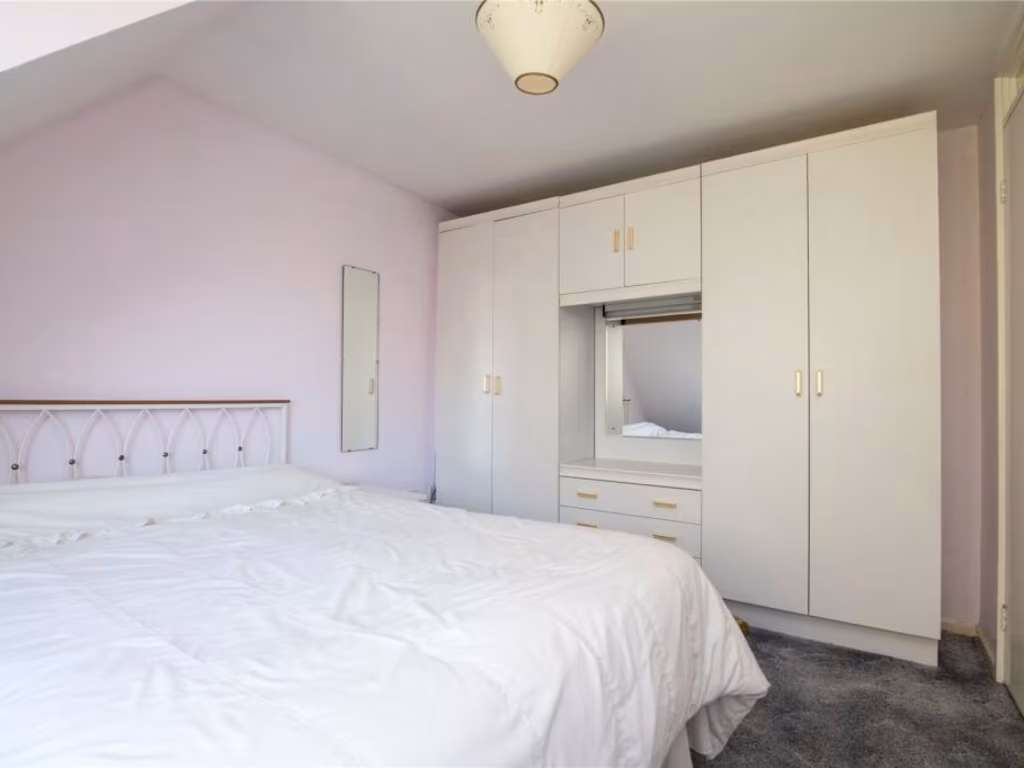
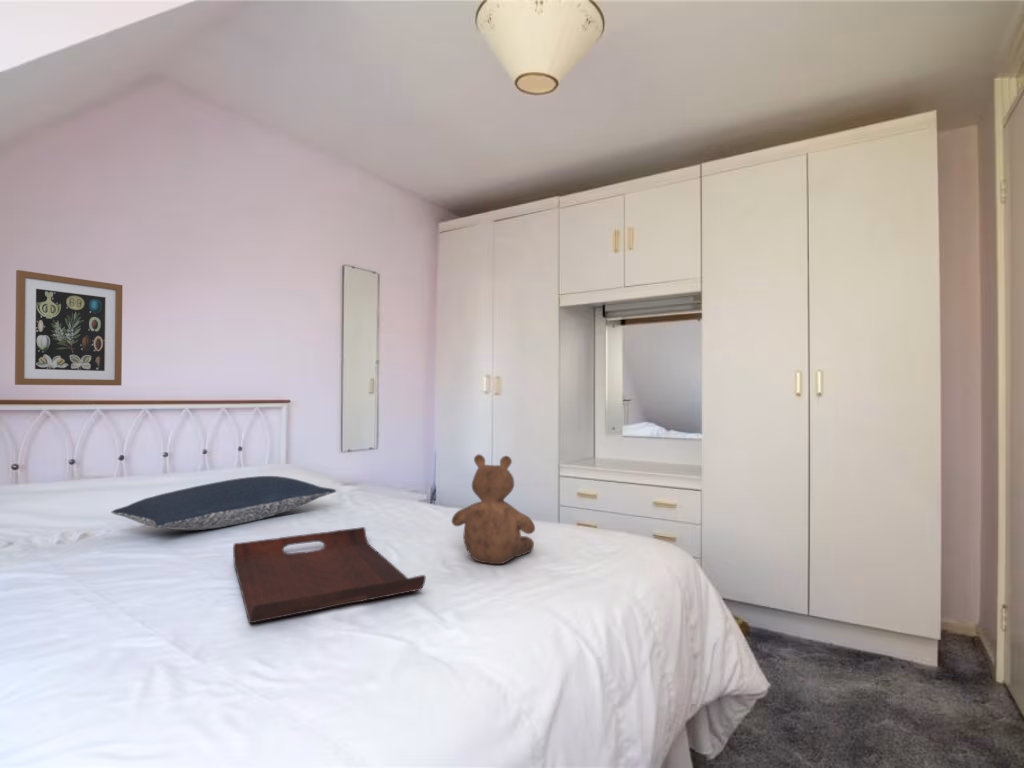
+ teddy bear (498, 505)
+ serving tray (320, 567)
+ pillow (233, 501)
+ wall art (72, 331)
